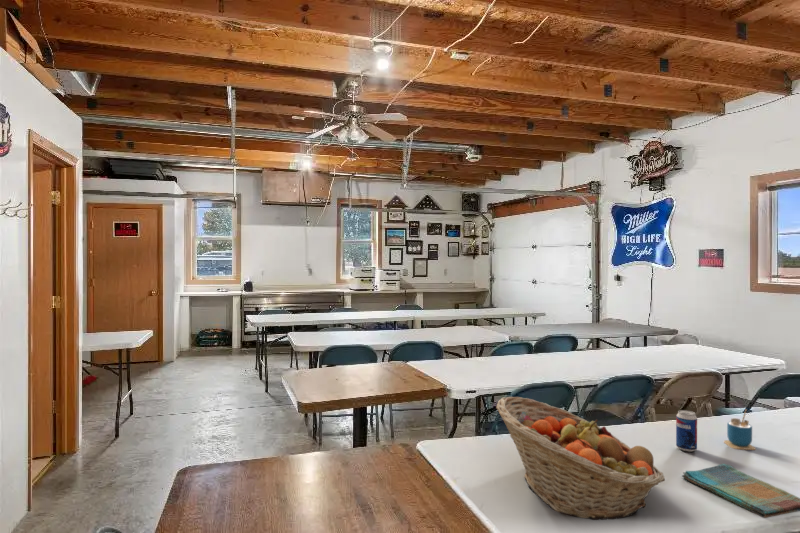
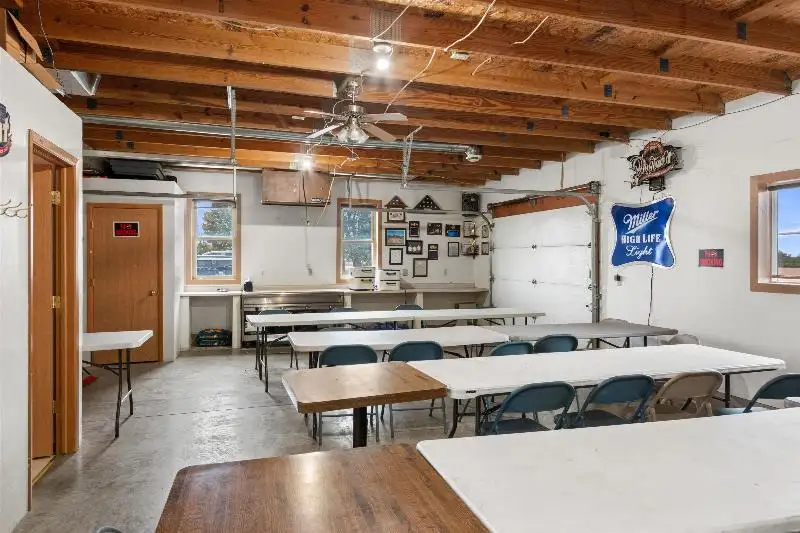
- cup (739, 427)
- beverage can (686, 430)
- dish towel (743, 487)
- fruit basket (572, 448)
